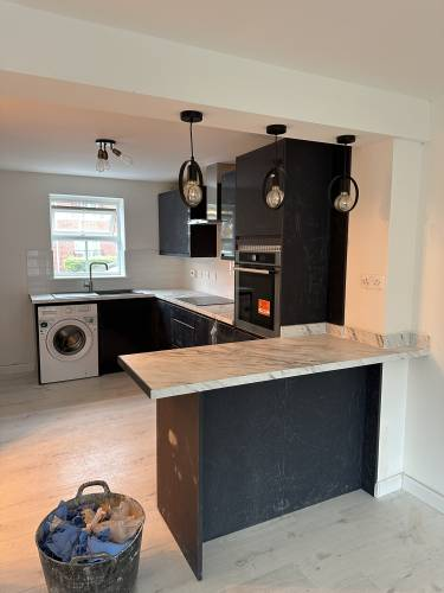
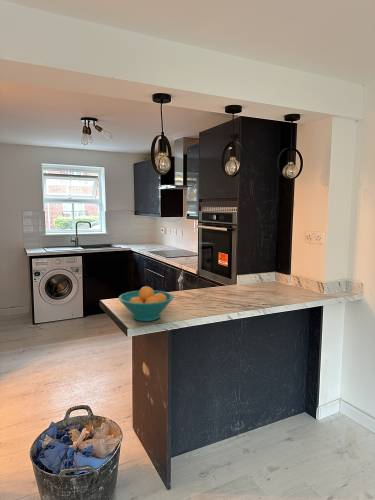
+ fruit bowl (146, 302)
